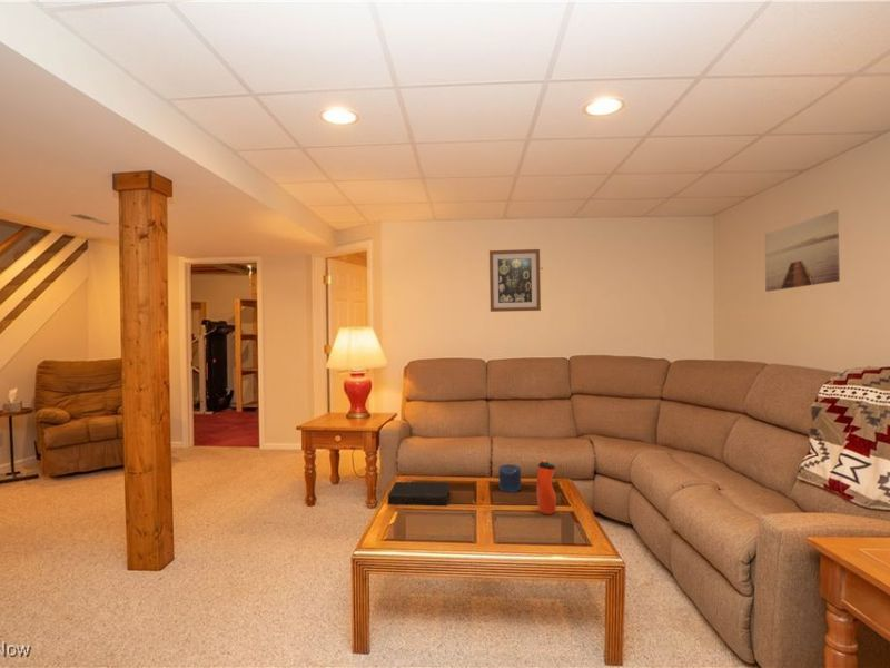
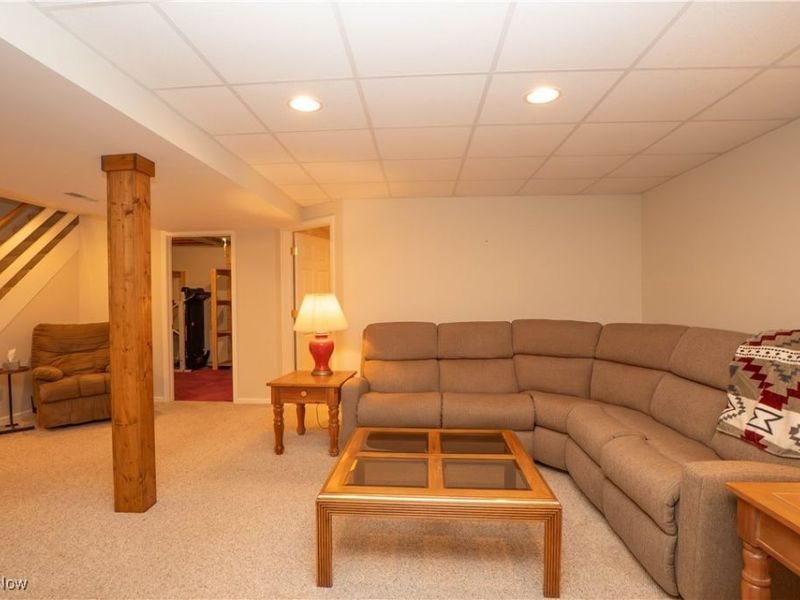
- book (419, 492)
- wall art (514, 279)
- wall art (798, 255)
- water bottle (546, 484)
- candle (510, 478)
